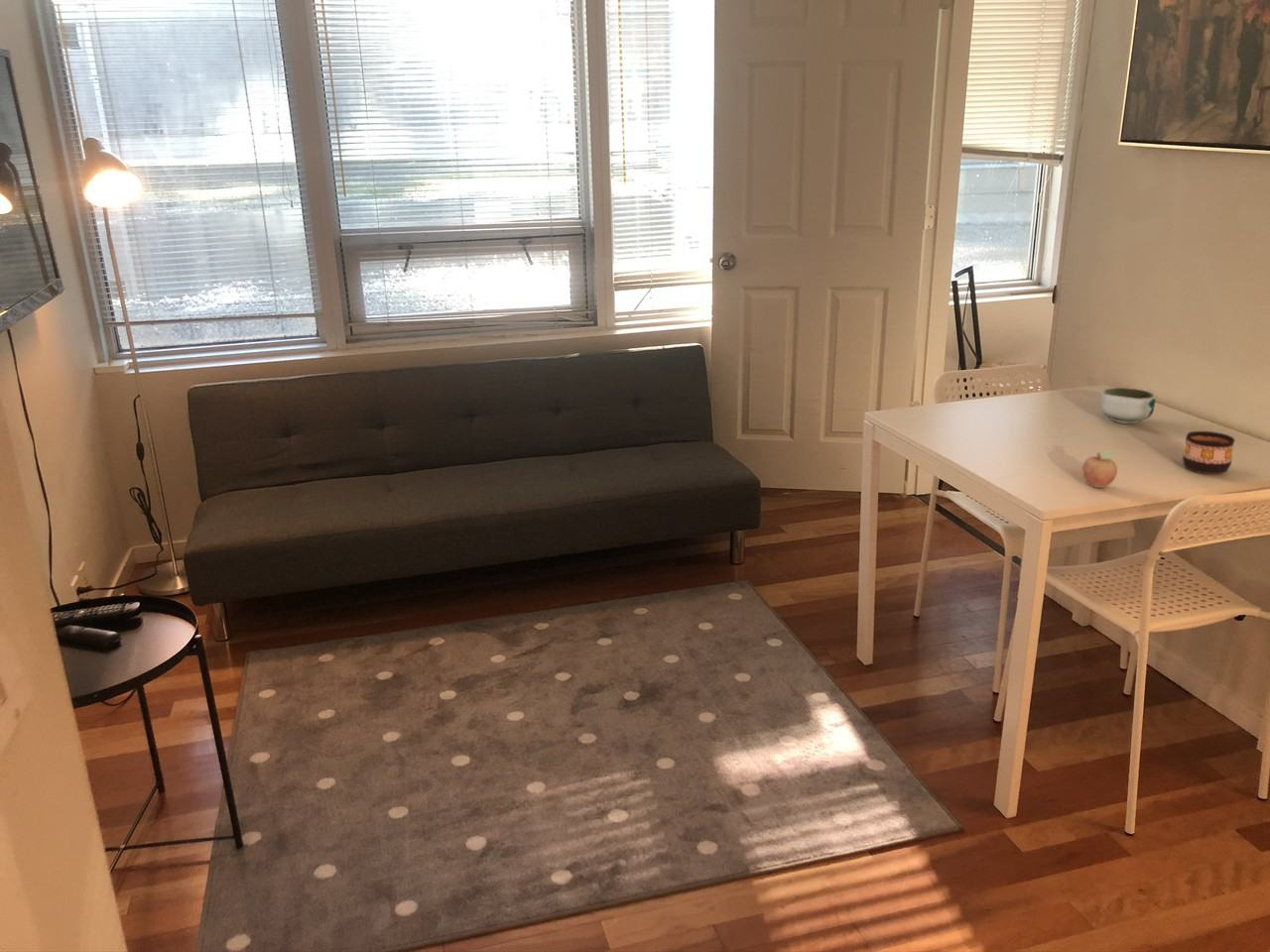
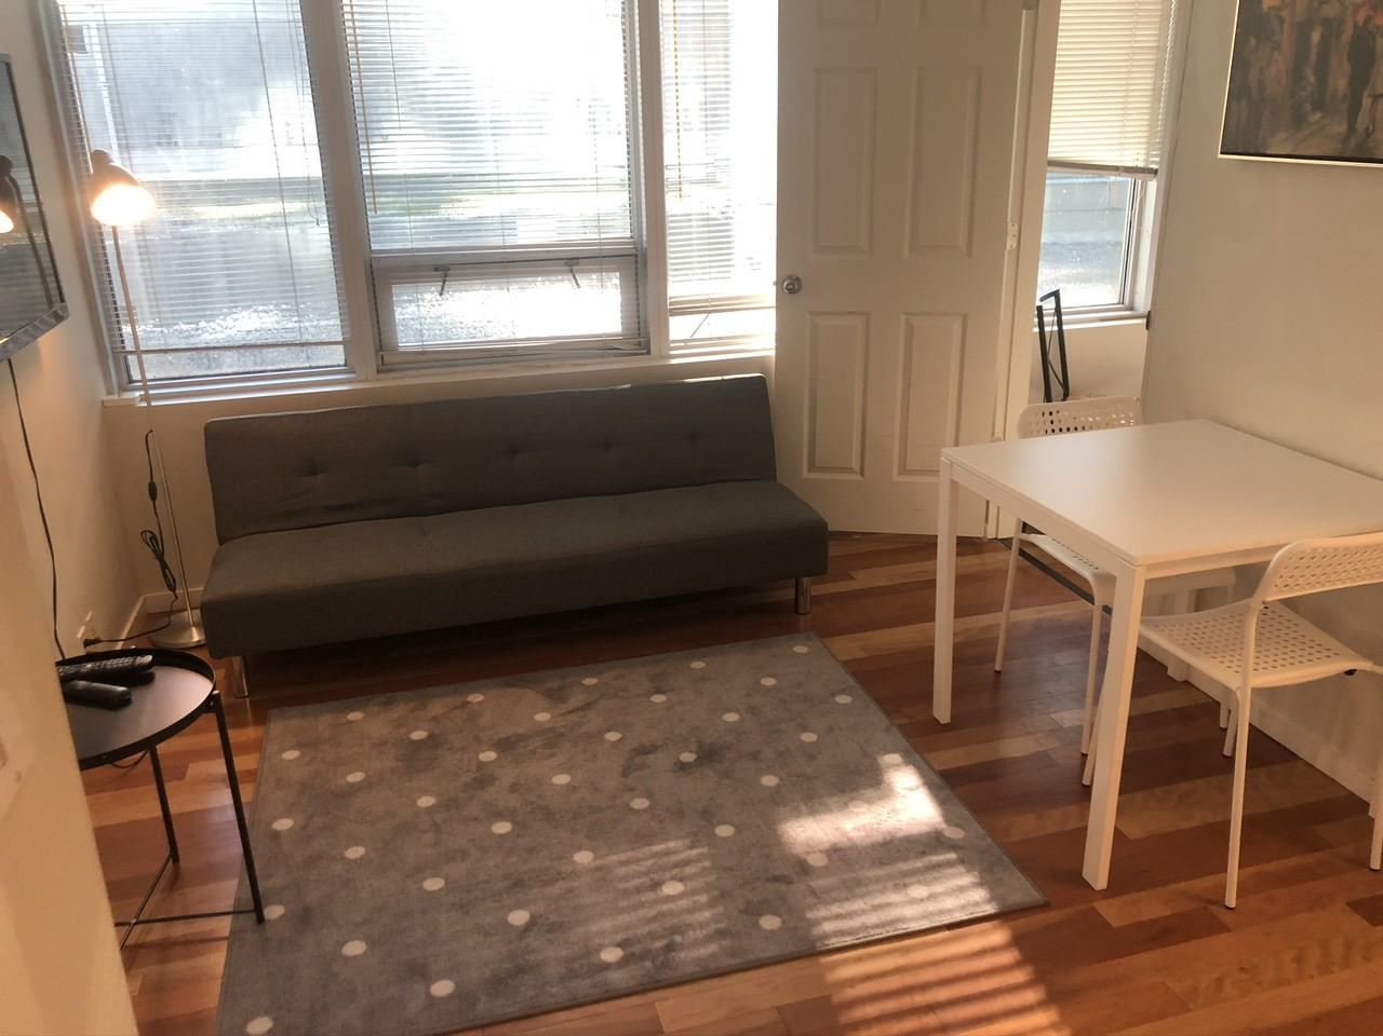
- bowl (1126, 406)
- fruit (1099, 469)
- cup (1207, 452)
